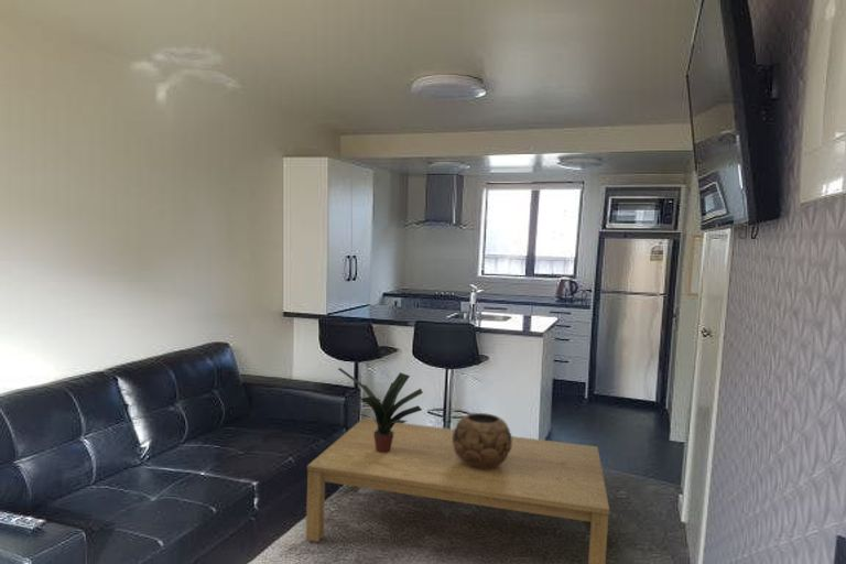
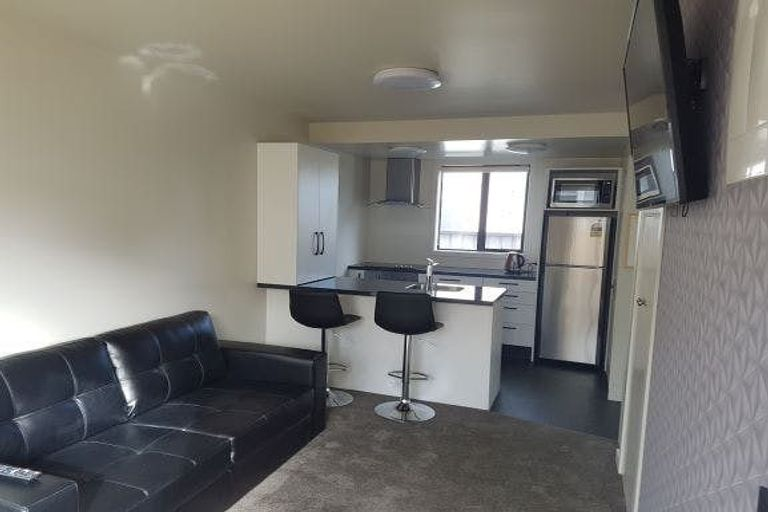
- decorative bowl (481, 440)
- coffee table (462, 489)
- potted plant (379, 409)
